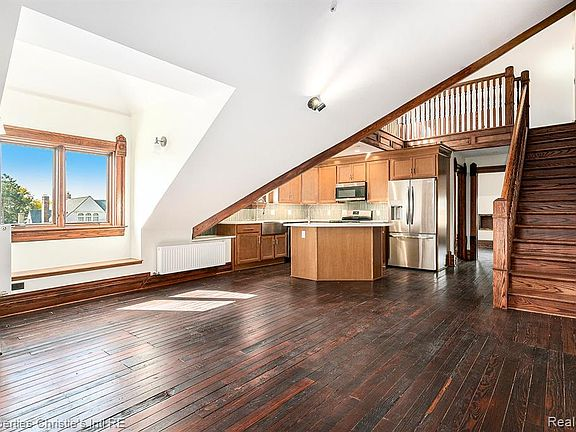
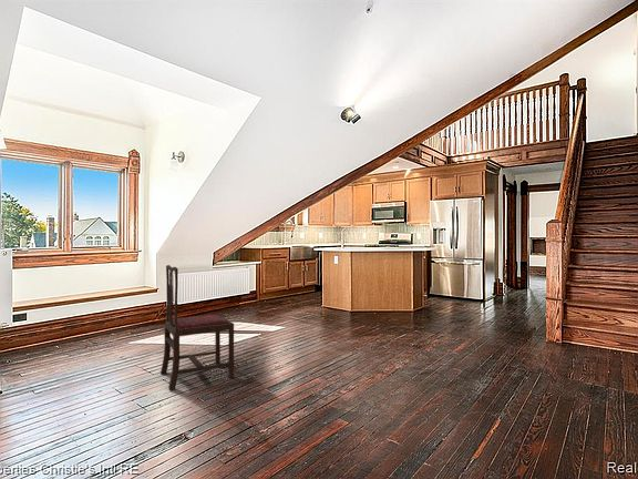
+ dining chair (196, 319)
